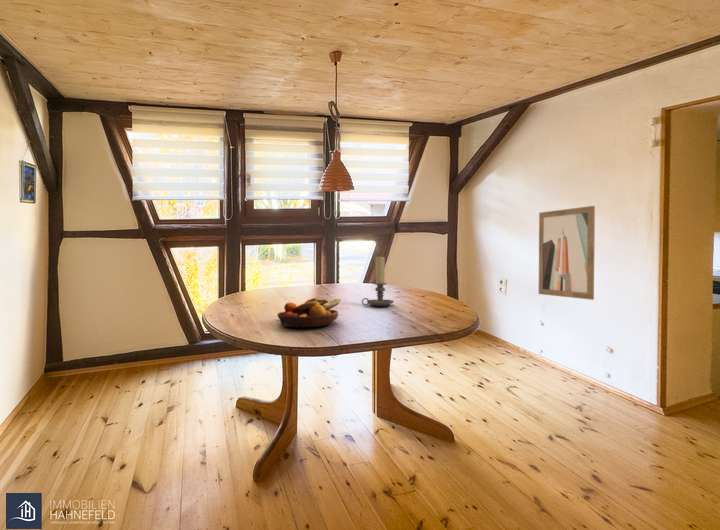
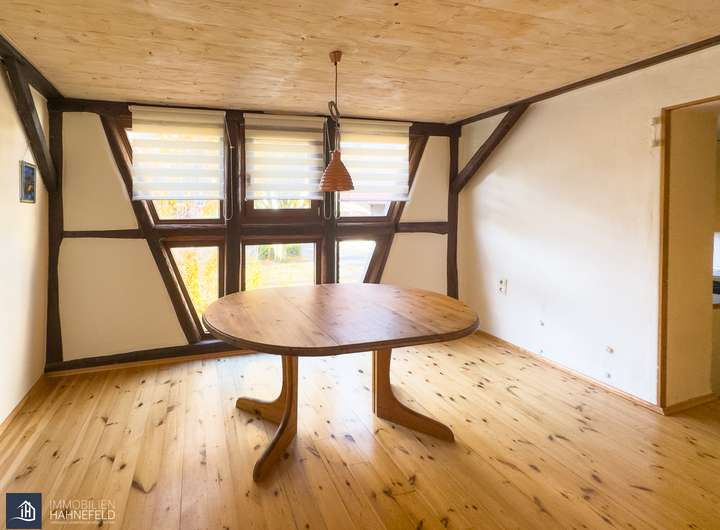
- fruit bowl (308, 310)
- candle holder (377, 280)
- wall art (564, 253)
